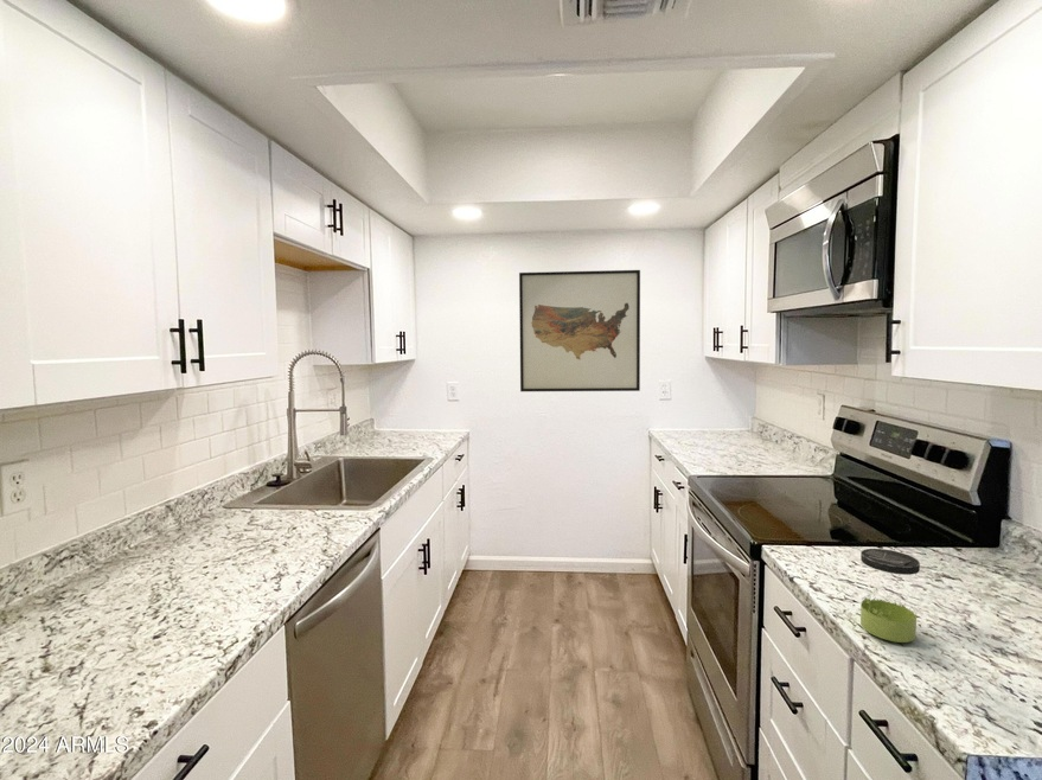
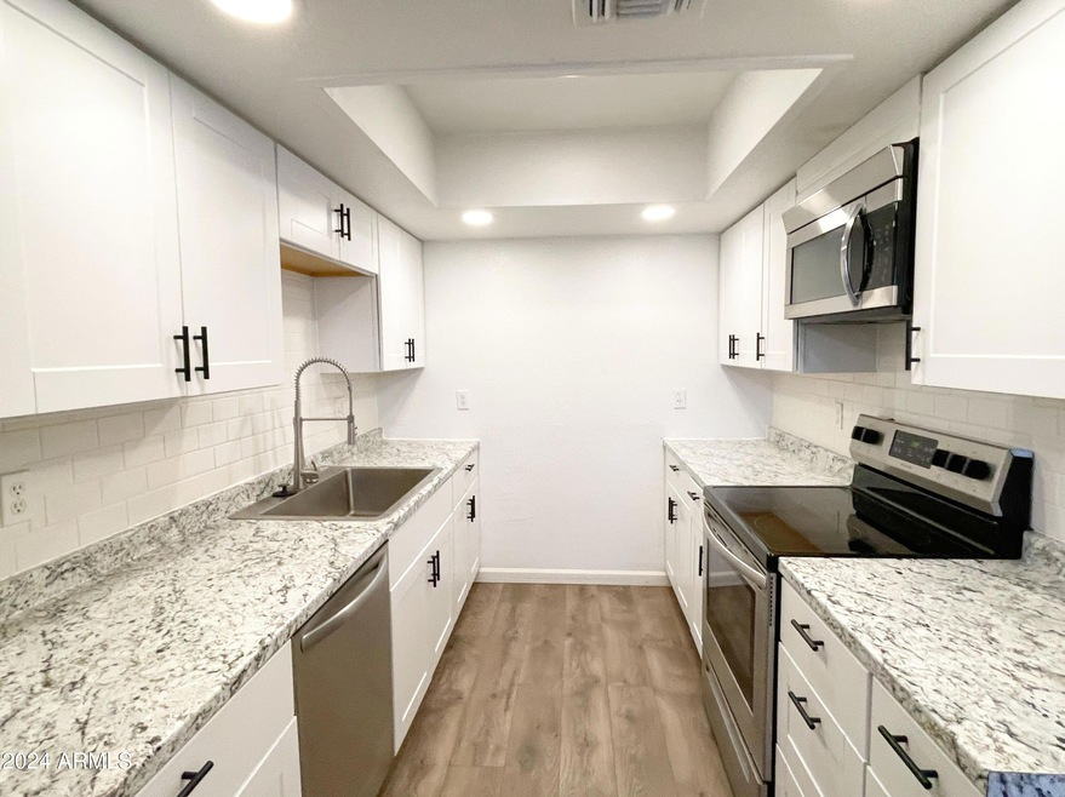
- wall art (578, 331)
- jar (887, 595)
